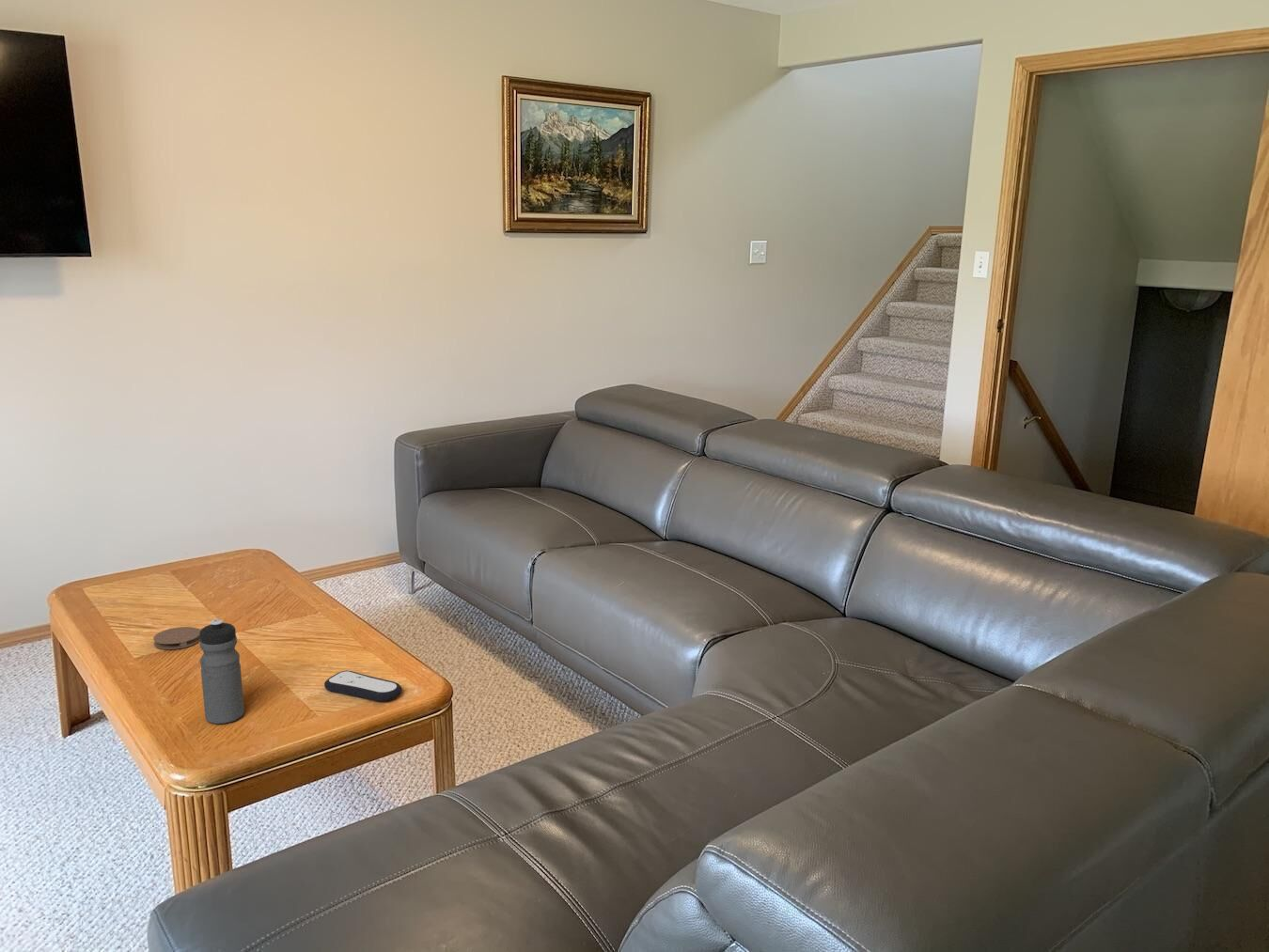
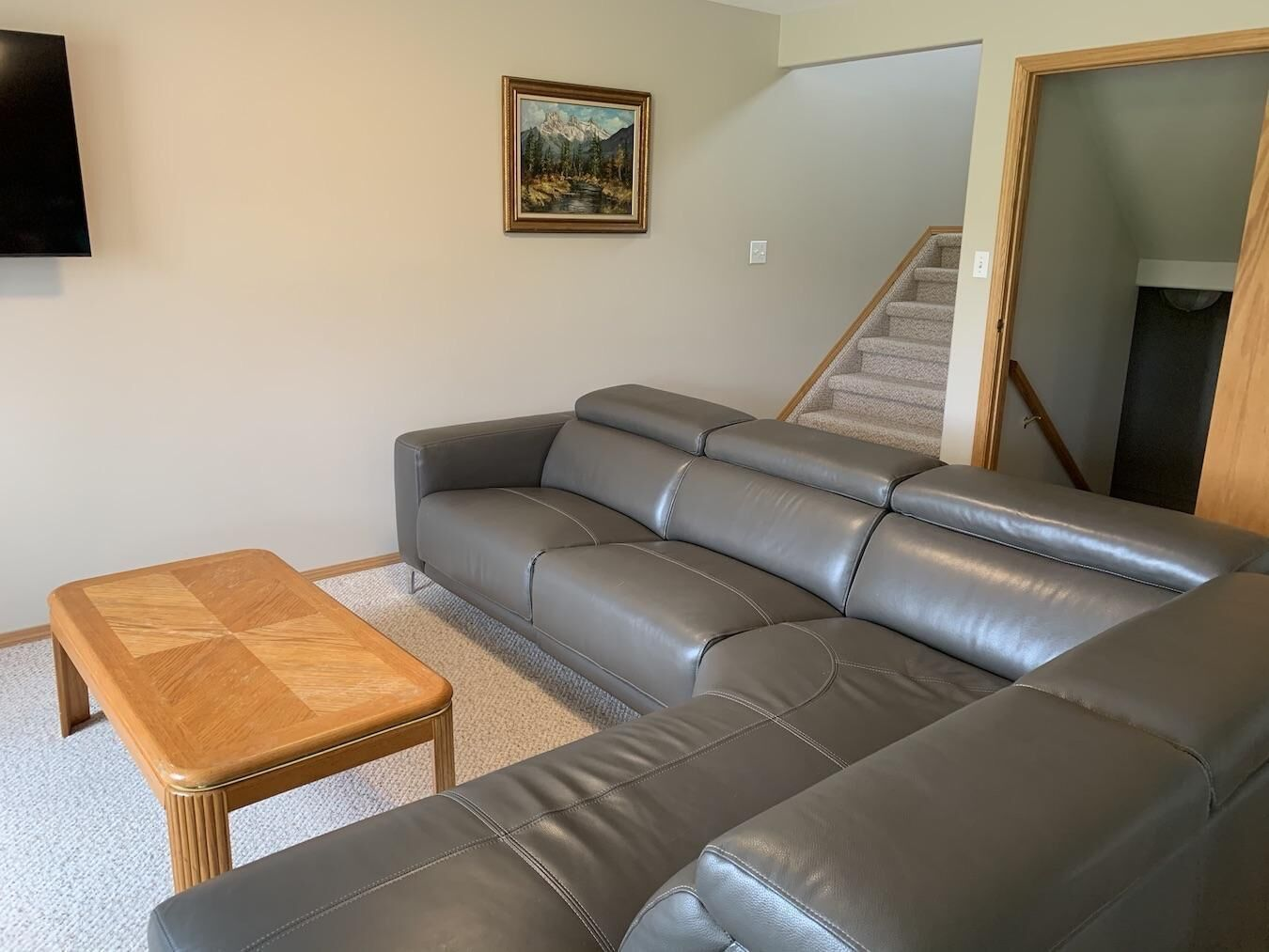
- coaster (178, 637)
- remote control (364, 686)
- water bottle (220, 668)
